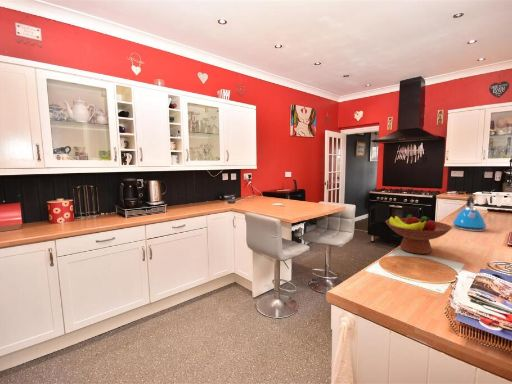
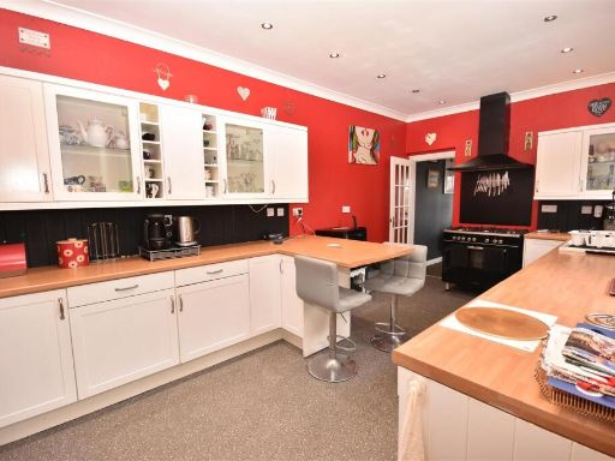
- fruit bowl (416, 231)
- kettle (469, 212)
